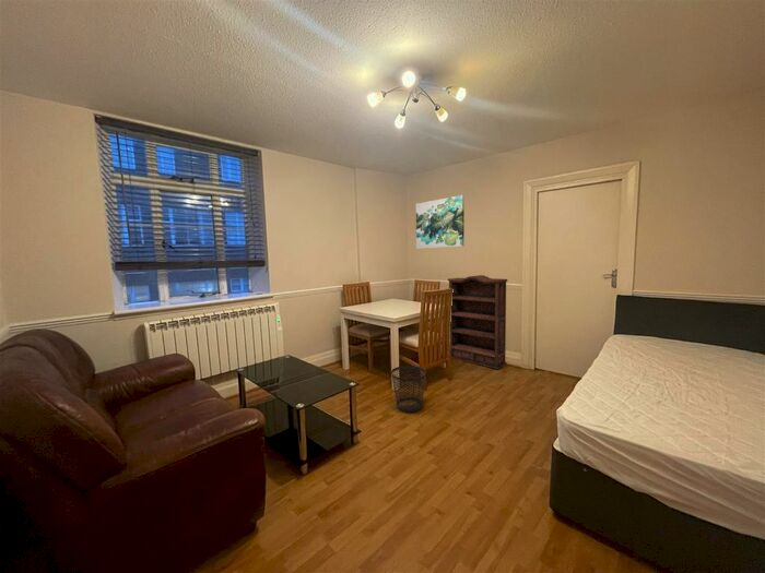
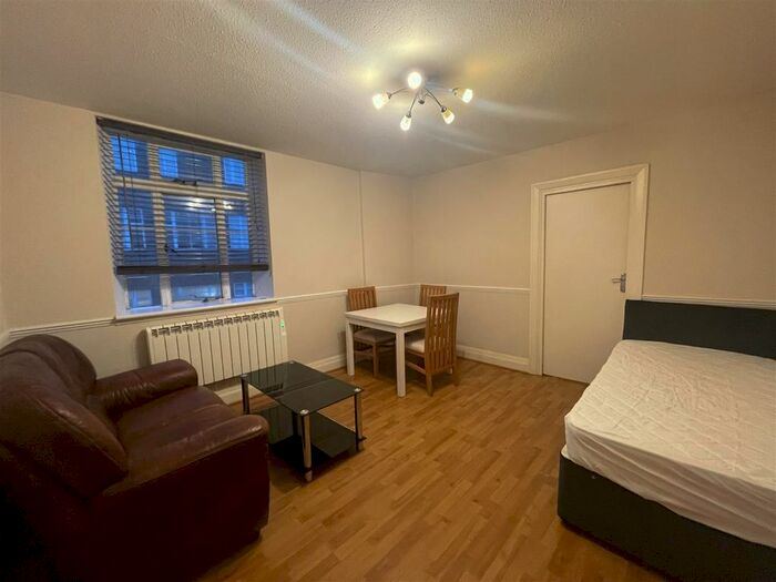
- wastebasket (409, 389)
- wall art (438, 224)
- bookshelf (475, 319)
